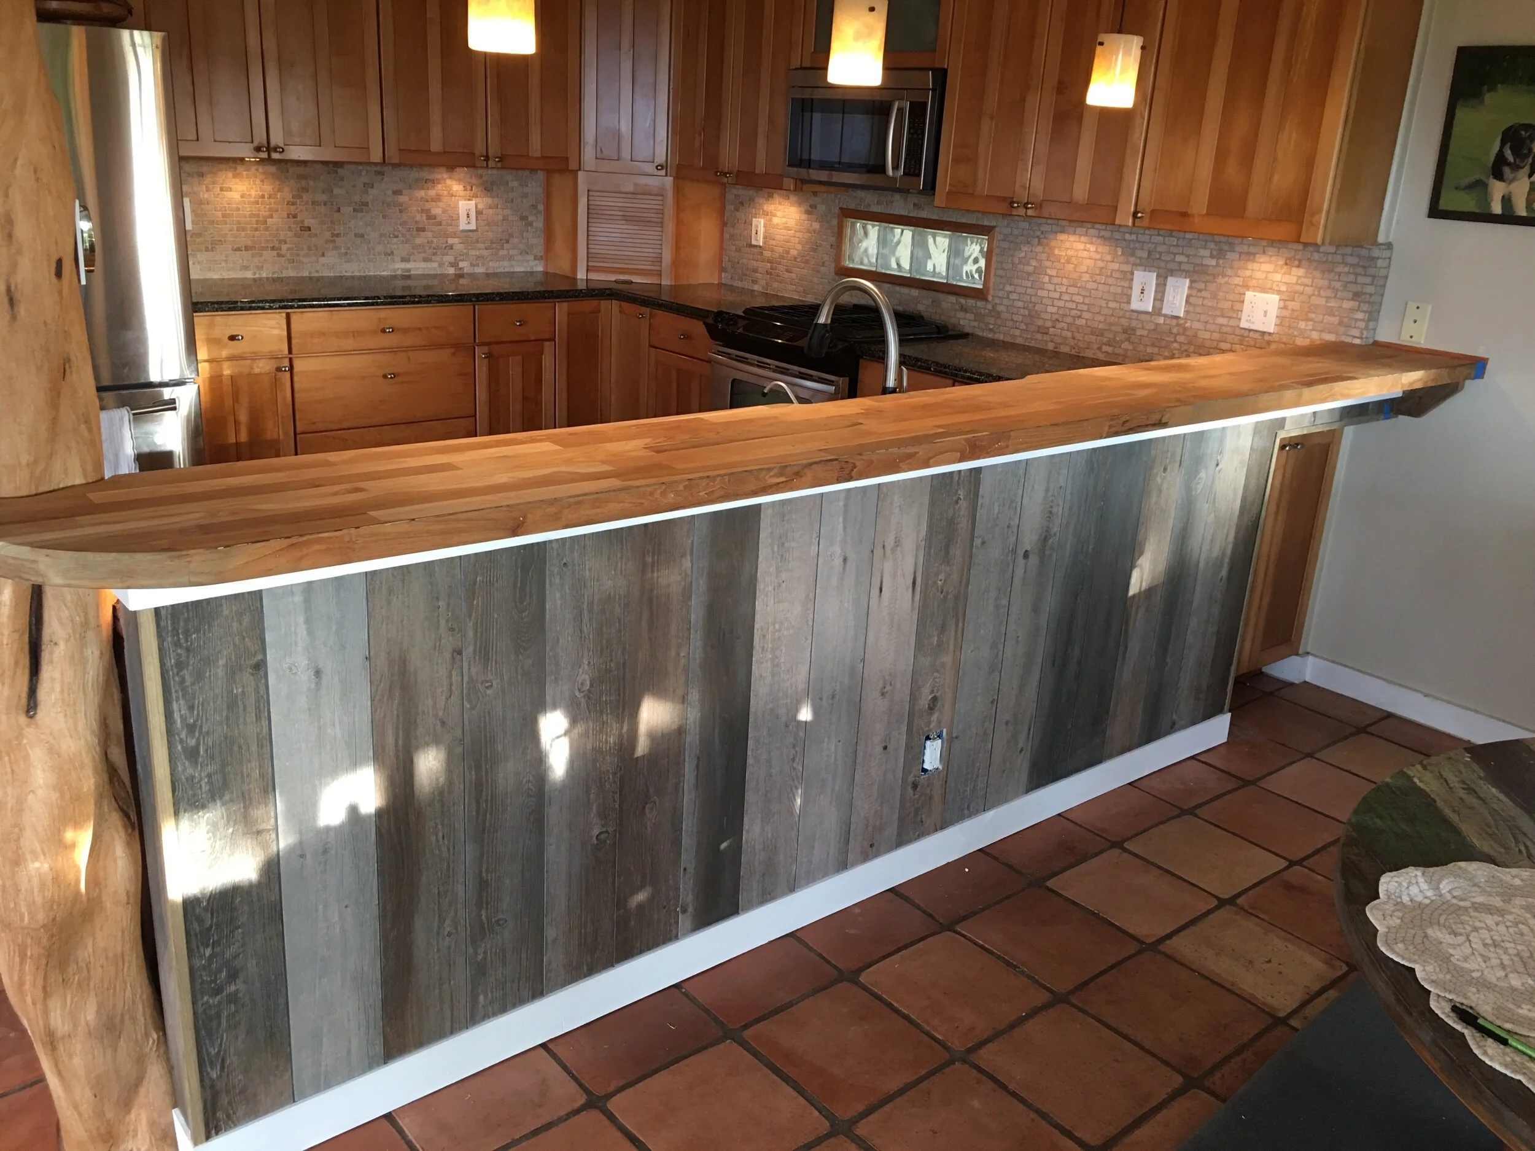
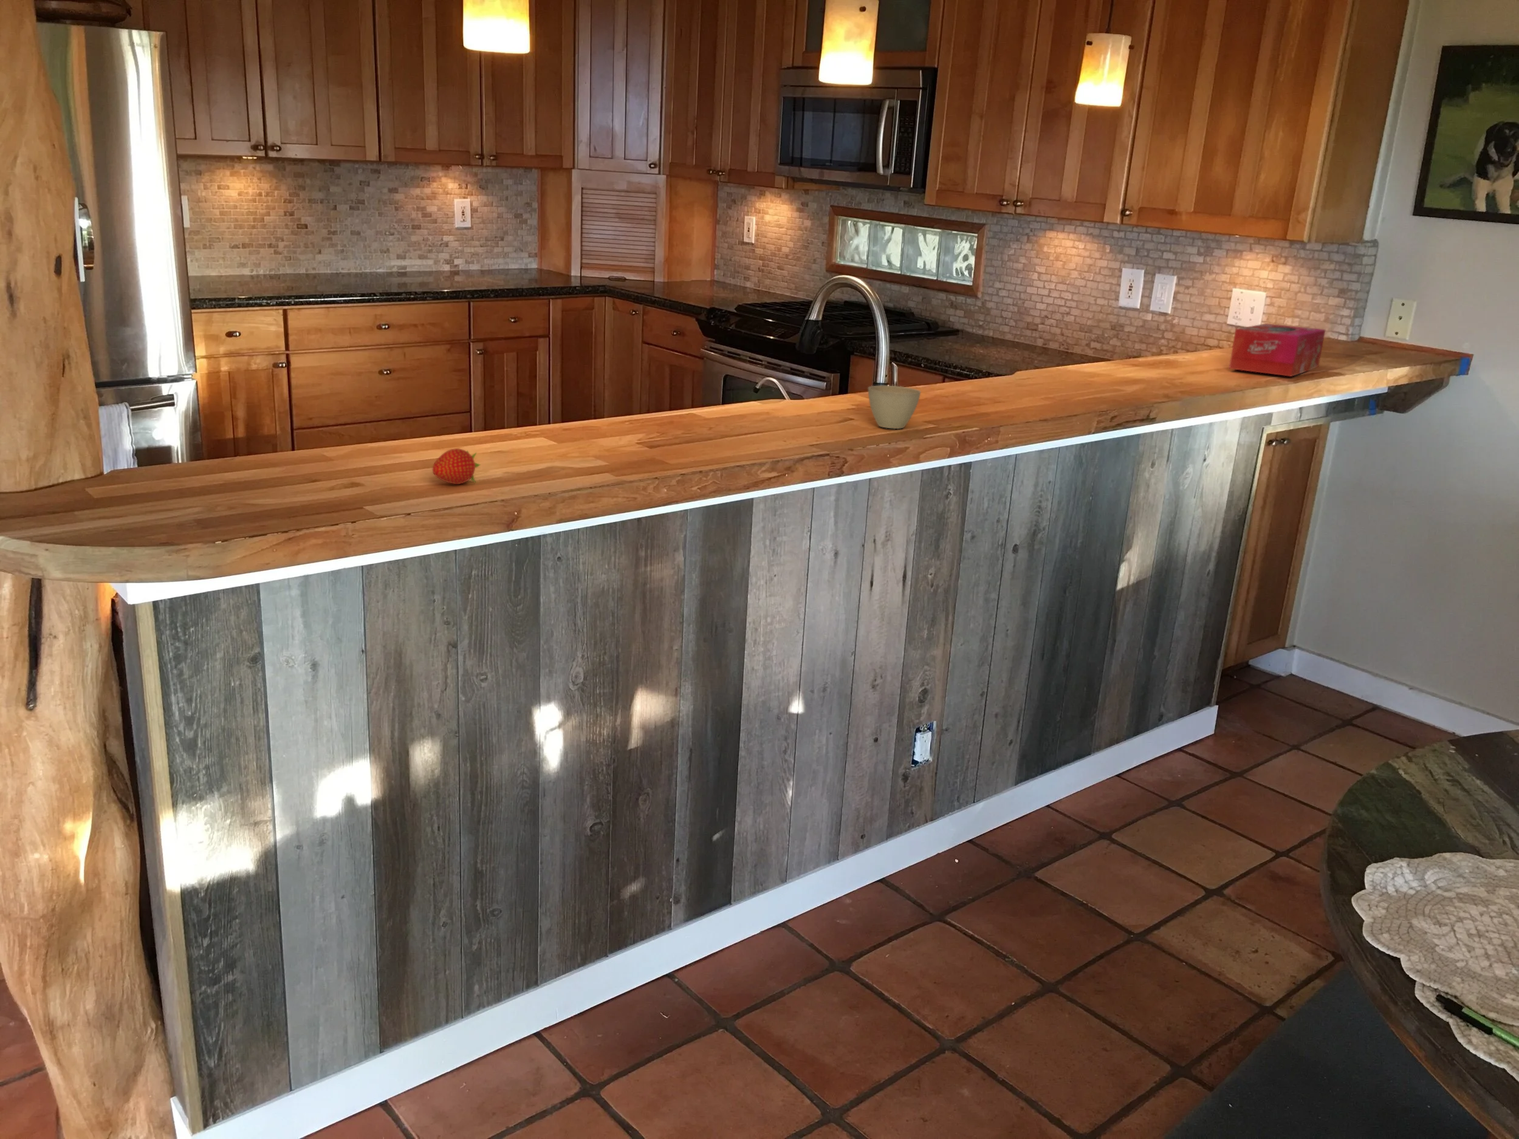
+ fruit (455, 465)
+ tissue box (1277, 348)
+ flower pot (892, 408)
